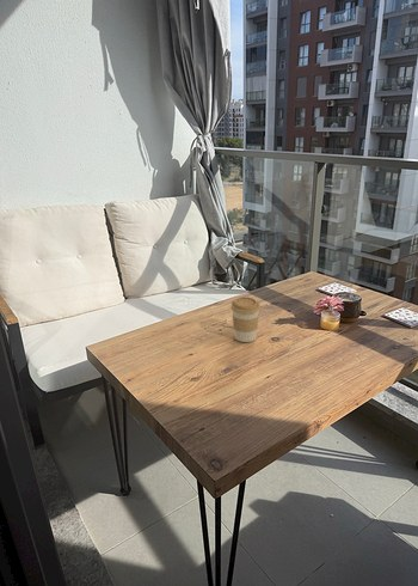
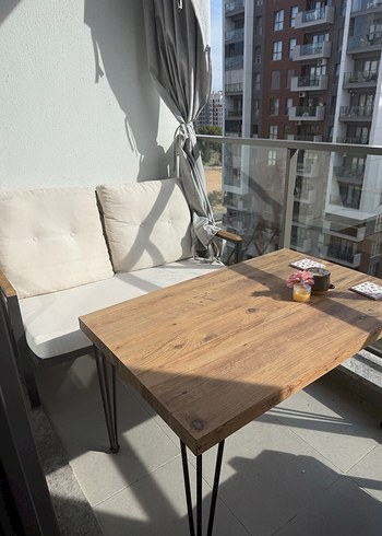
- coffee cup (245, 318)
